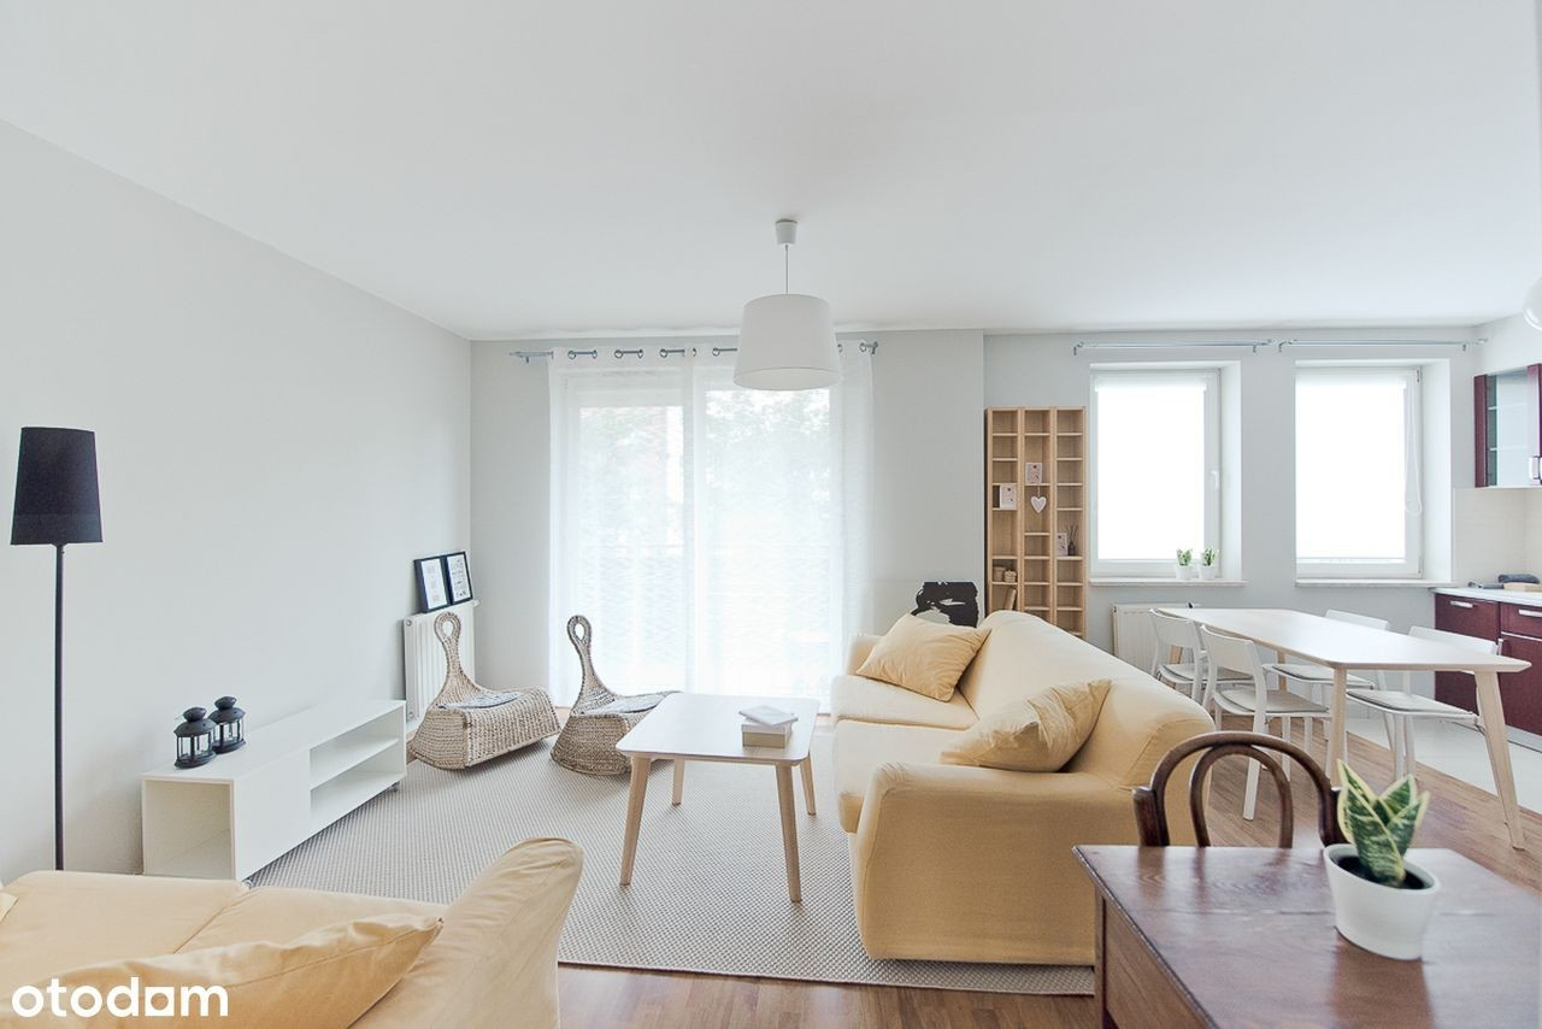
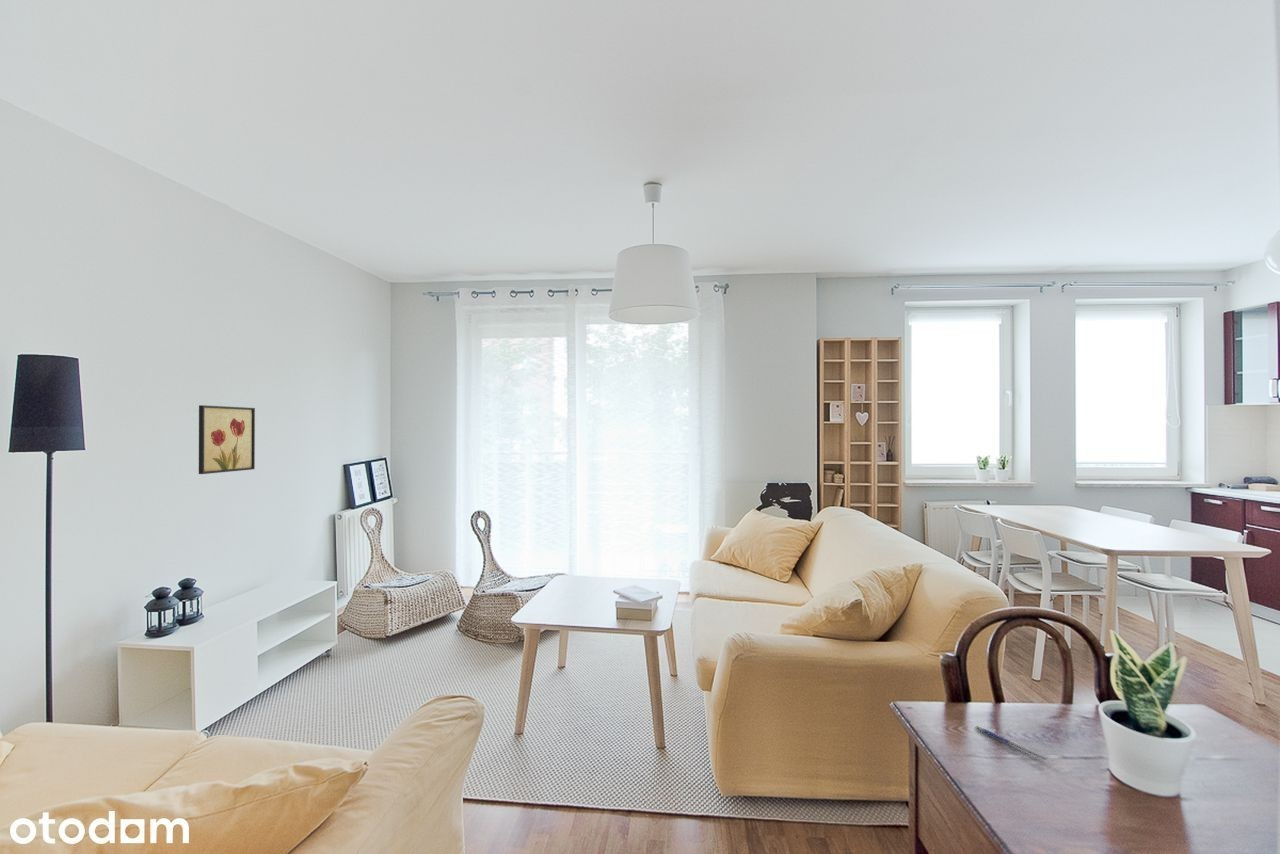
+ wall art (227, 439)
+ pen (1010, 742)
